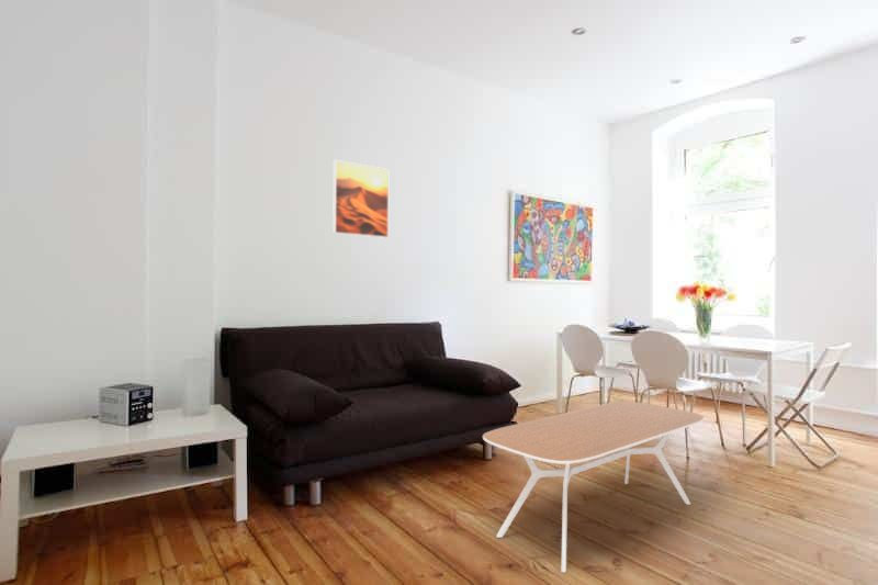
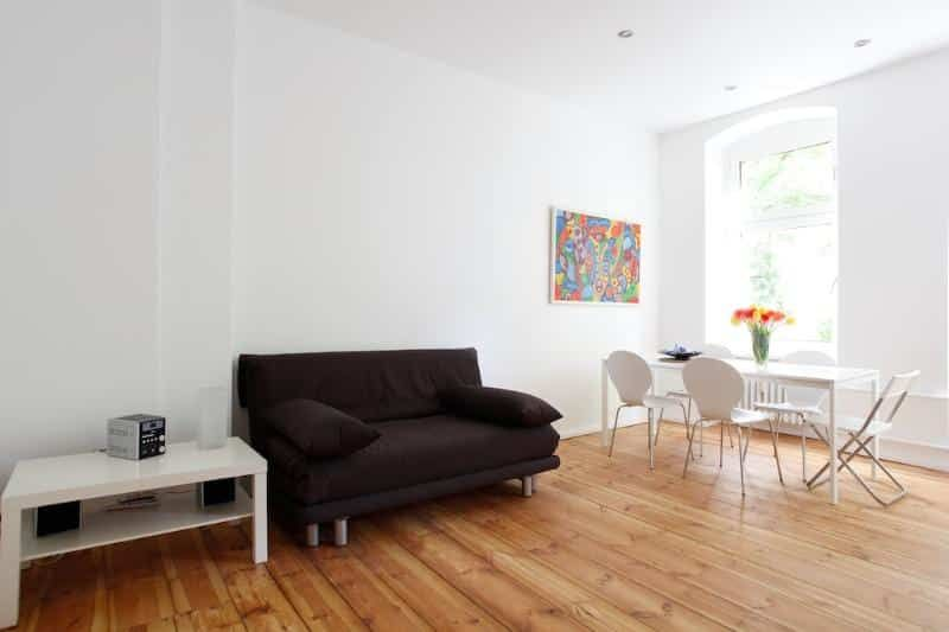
- coffee table (597, 465)
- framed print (361, 200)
